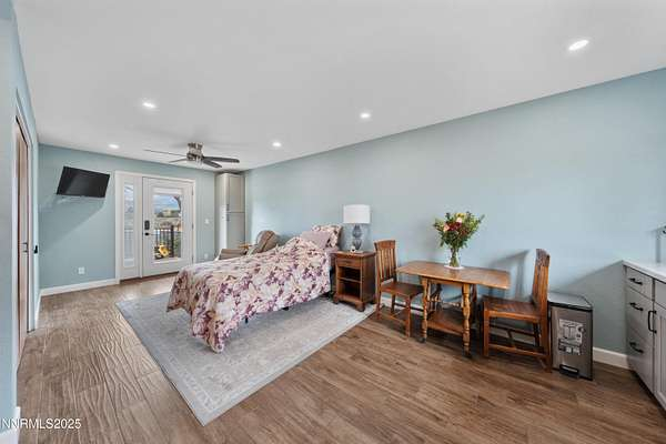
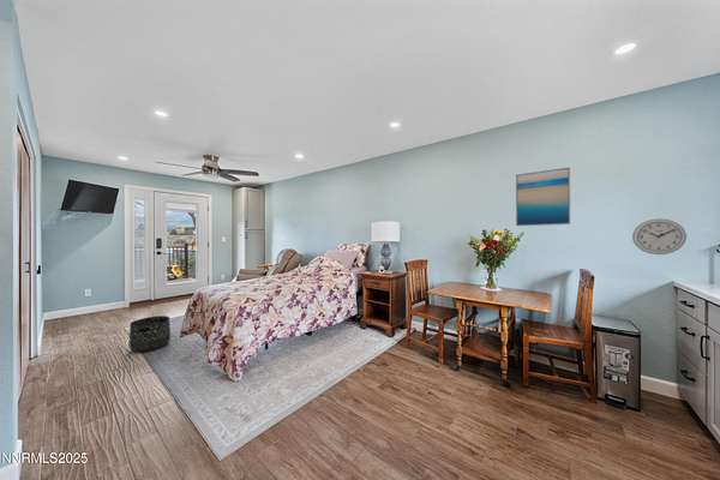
+ wall art (541, 198)
+ wall clock (658, 236)
+ basket (150, 332)
